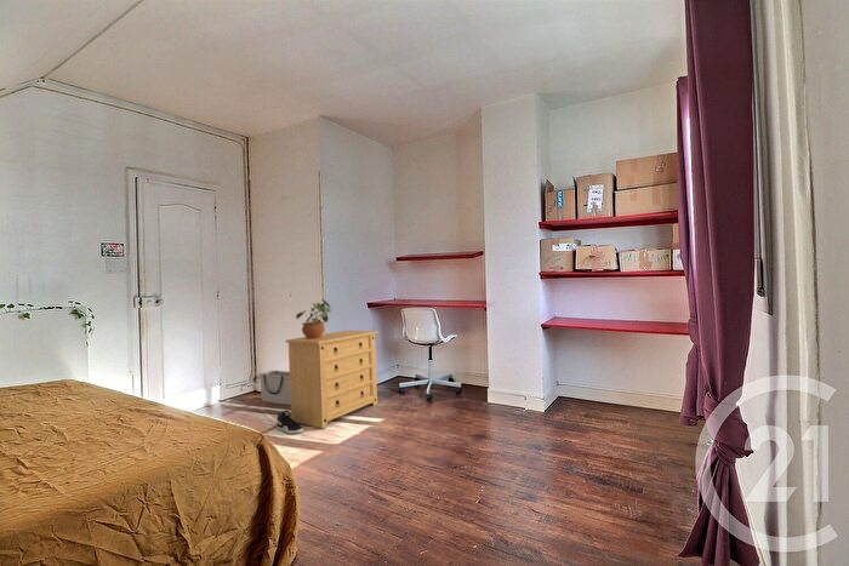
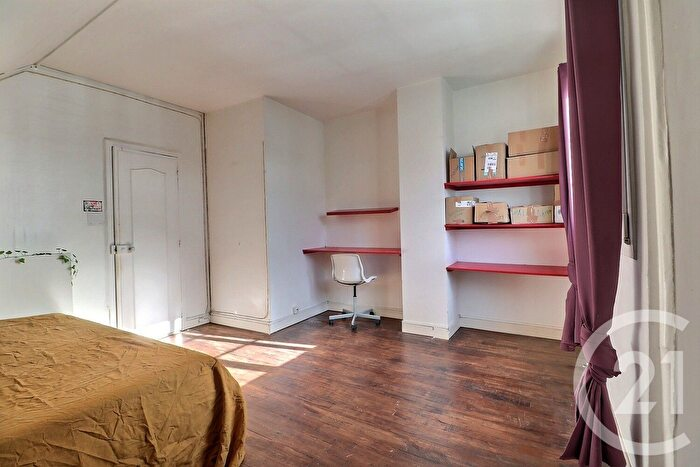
- dresser (335, 373)
- sneaker (287, 421)
- storage bin (280, 387)
- potted plant (317, 318)
